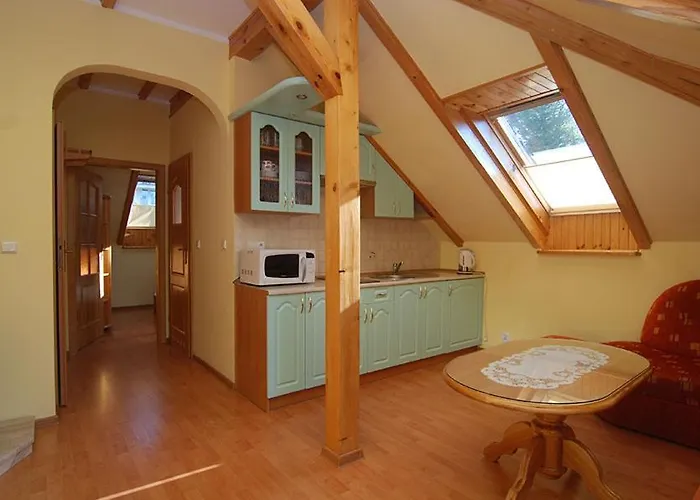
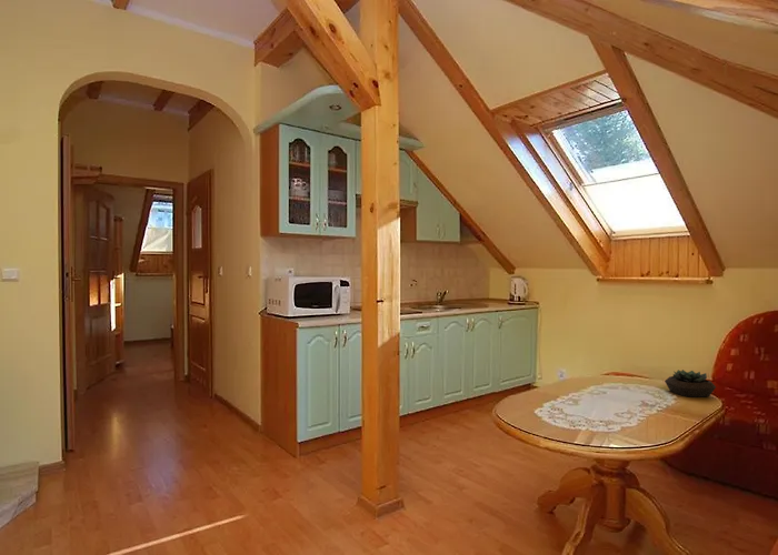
+ succulent plant (689, 382)
